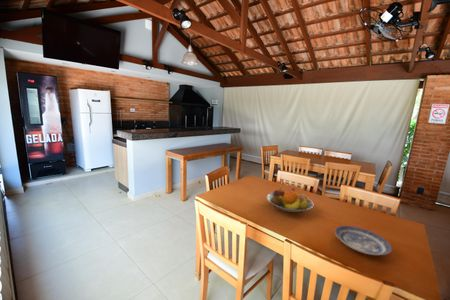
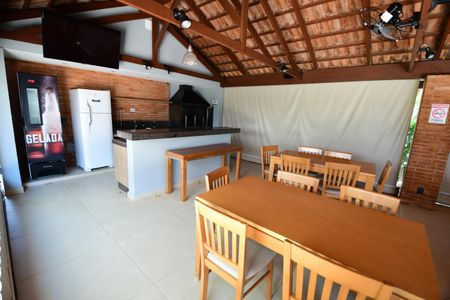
- plate (361, 241)
- fruit bowl (289, 198)
